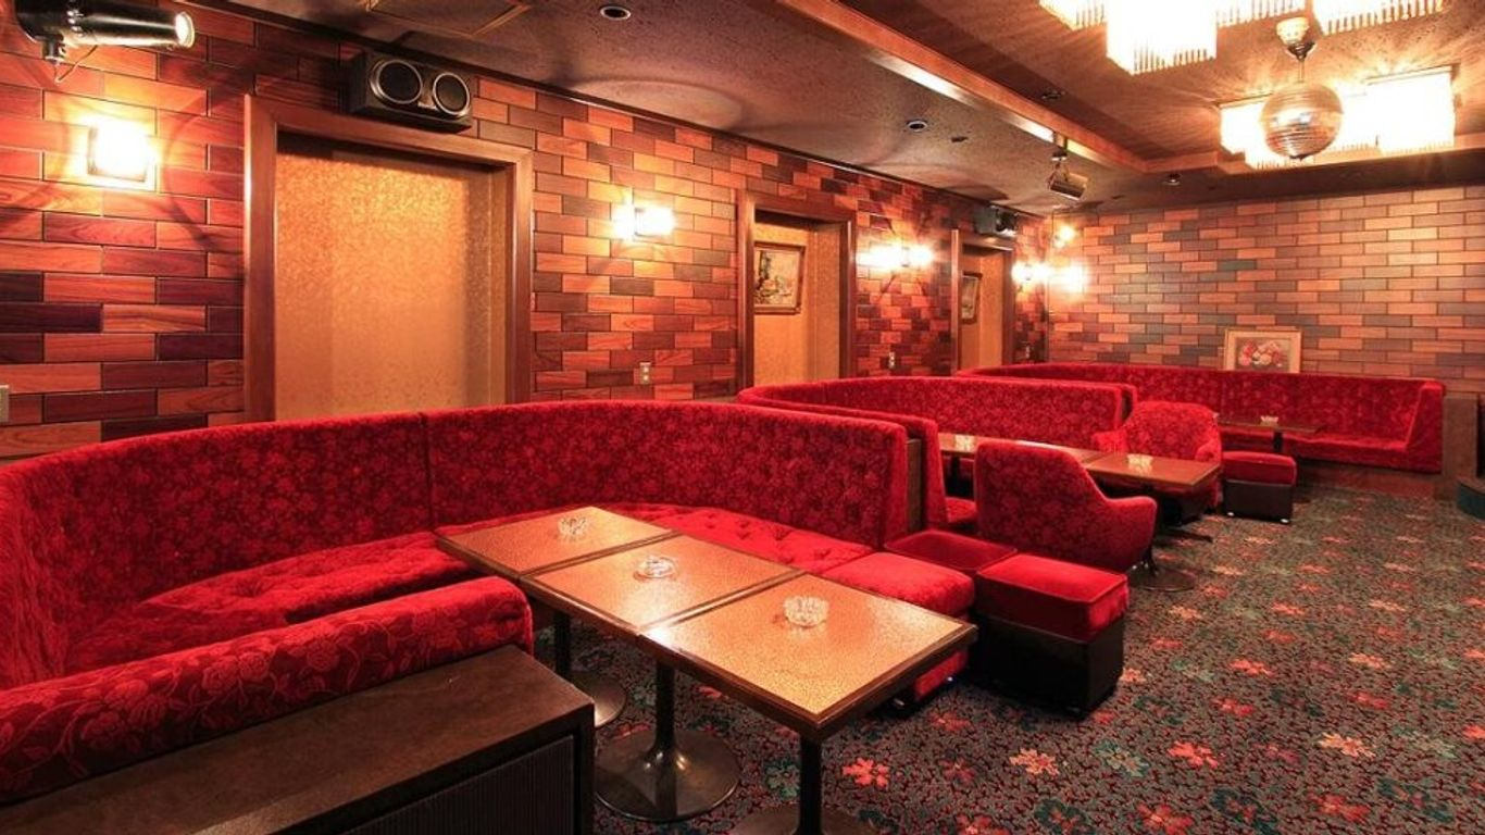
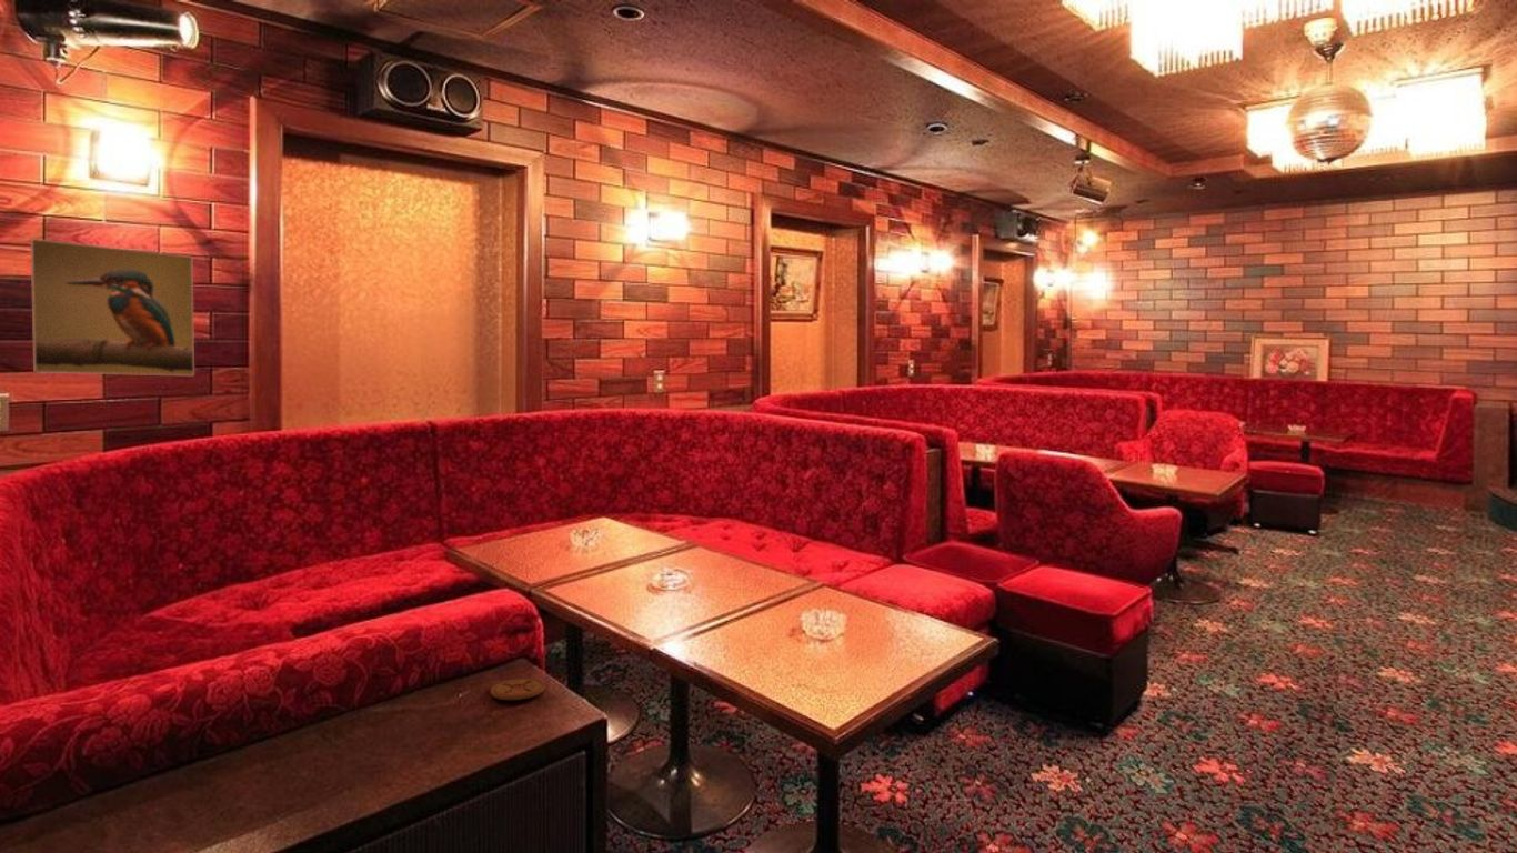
+ coaster (518, 689)
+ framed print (117, 311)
